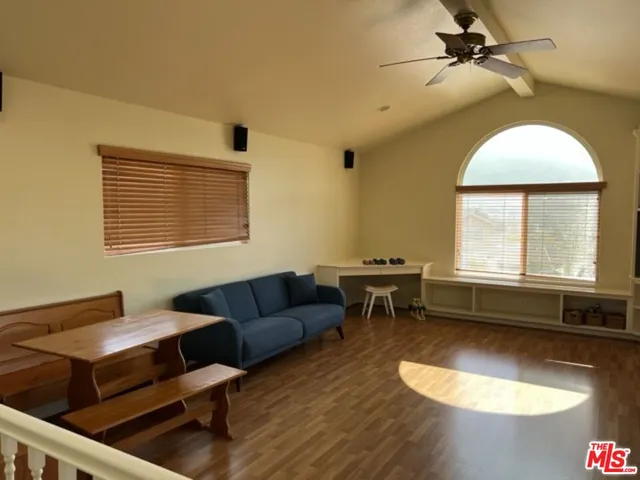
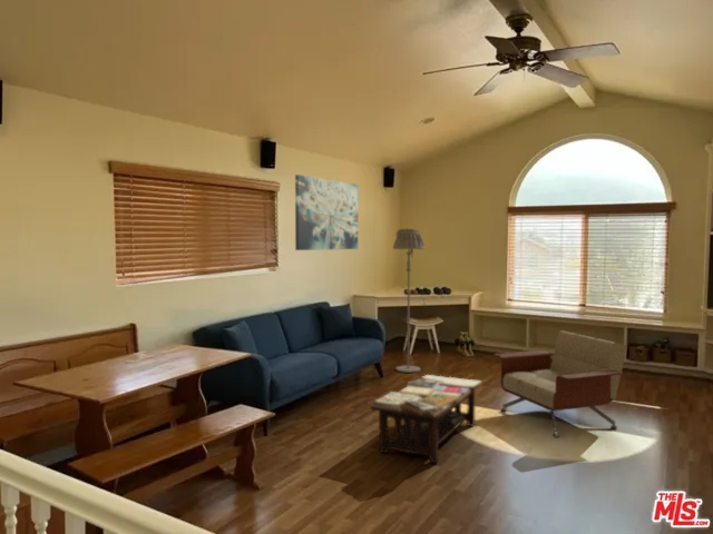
+ wall art (329, 215)
+ floor lamp (408, 299)
+ armchair (563, 377)
+ coffee table (429, 412)
